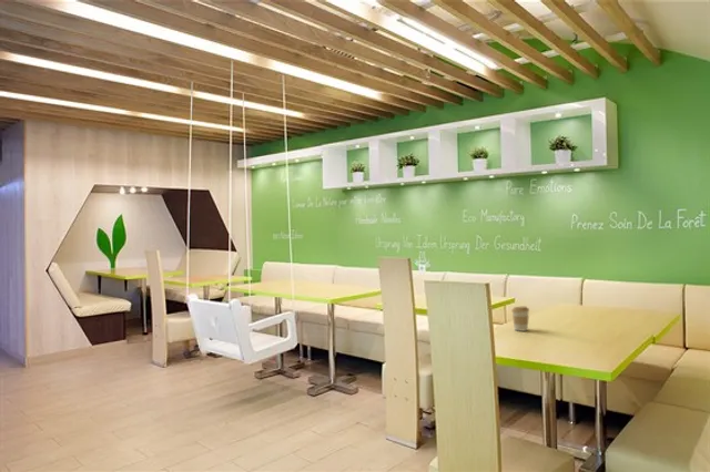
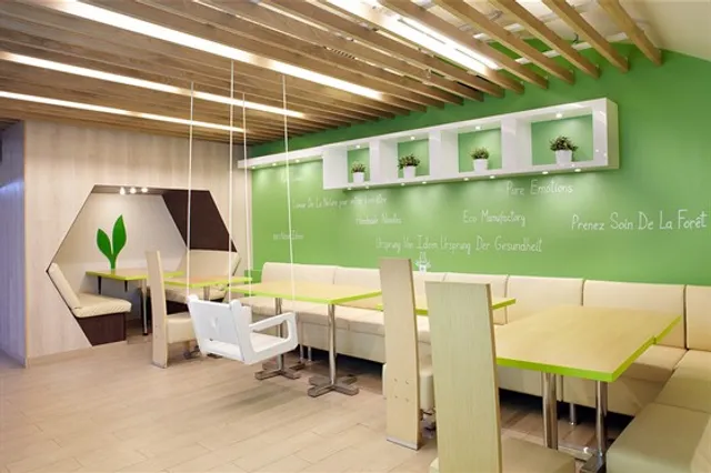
- coffee cup (520, 318)
